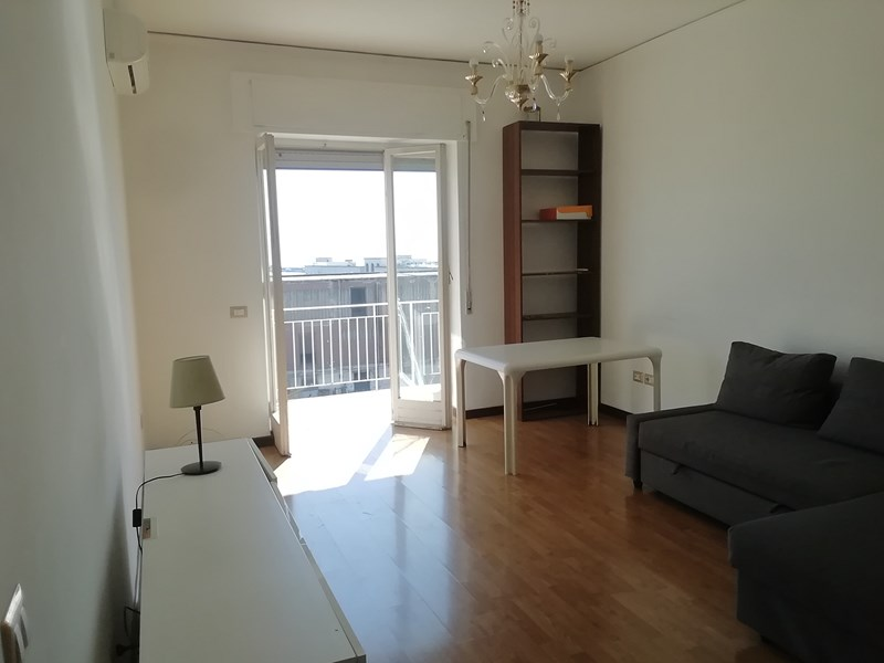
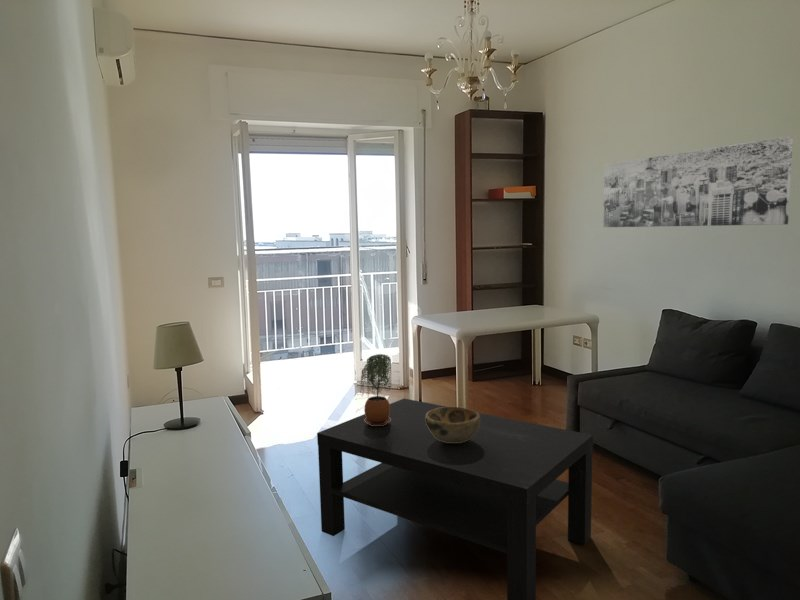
+ potted plant (376, 389)
+ decorative bowl (452, 427)
+ coffee table (452, 484)
+ wall art (681, 189)
